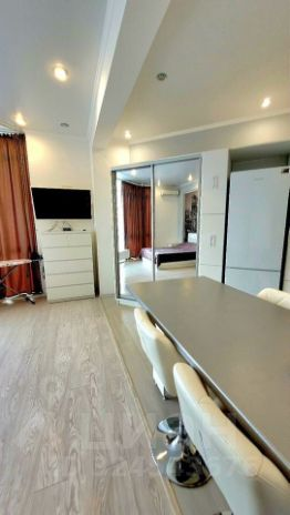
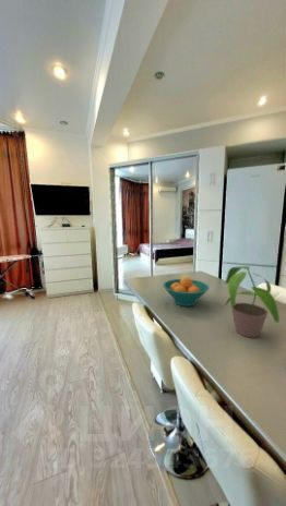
+ potted plant (248, 303)
+ fruit bowl (184, 289)
